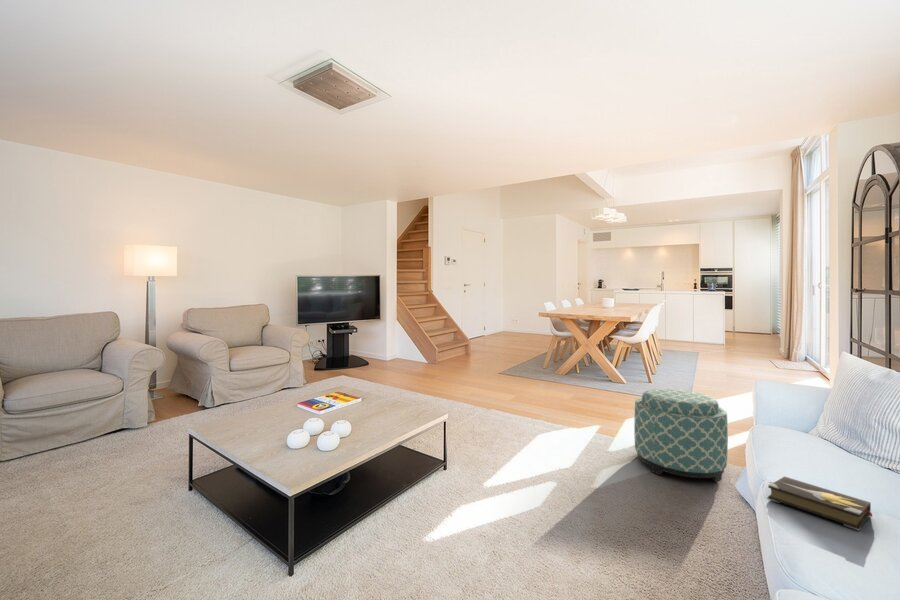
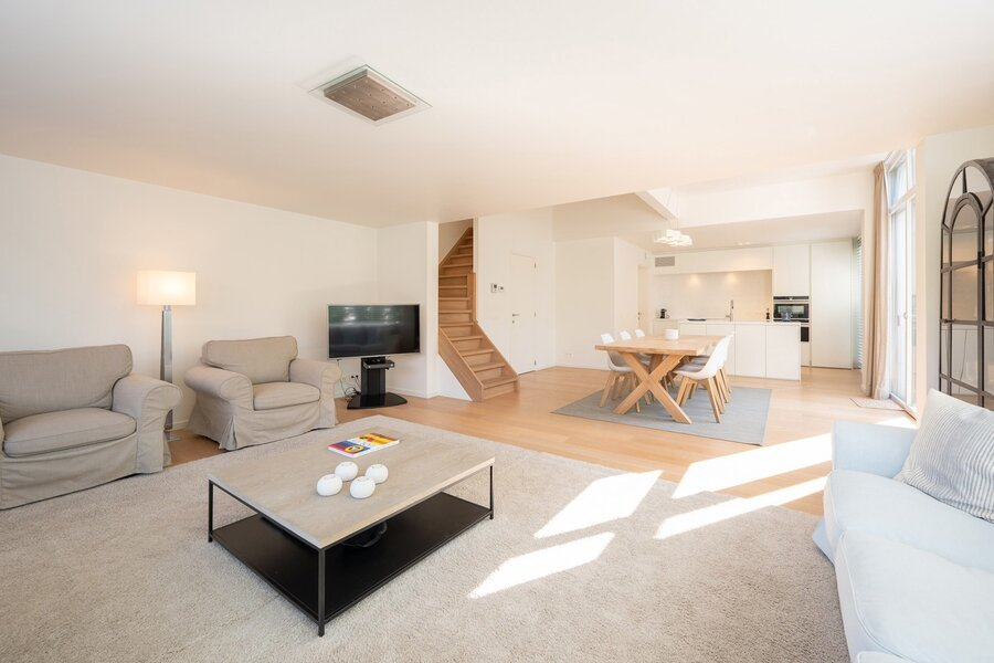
- hardback book (817, 498)
- ottoman (678, 429)
